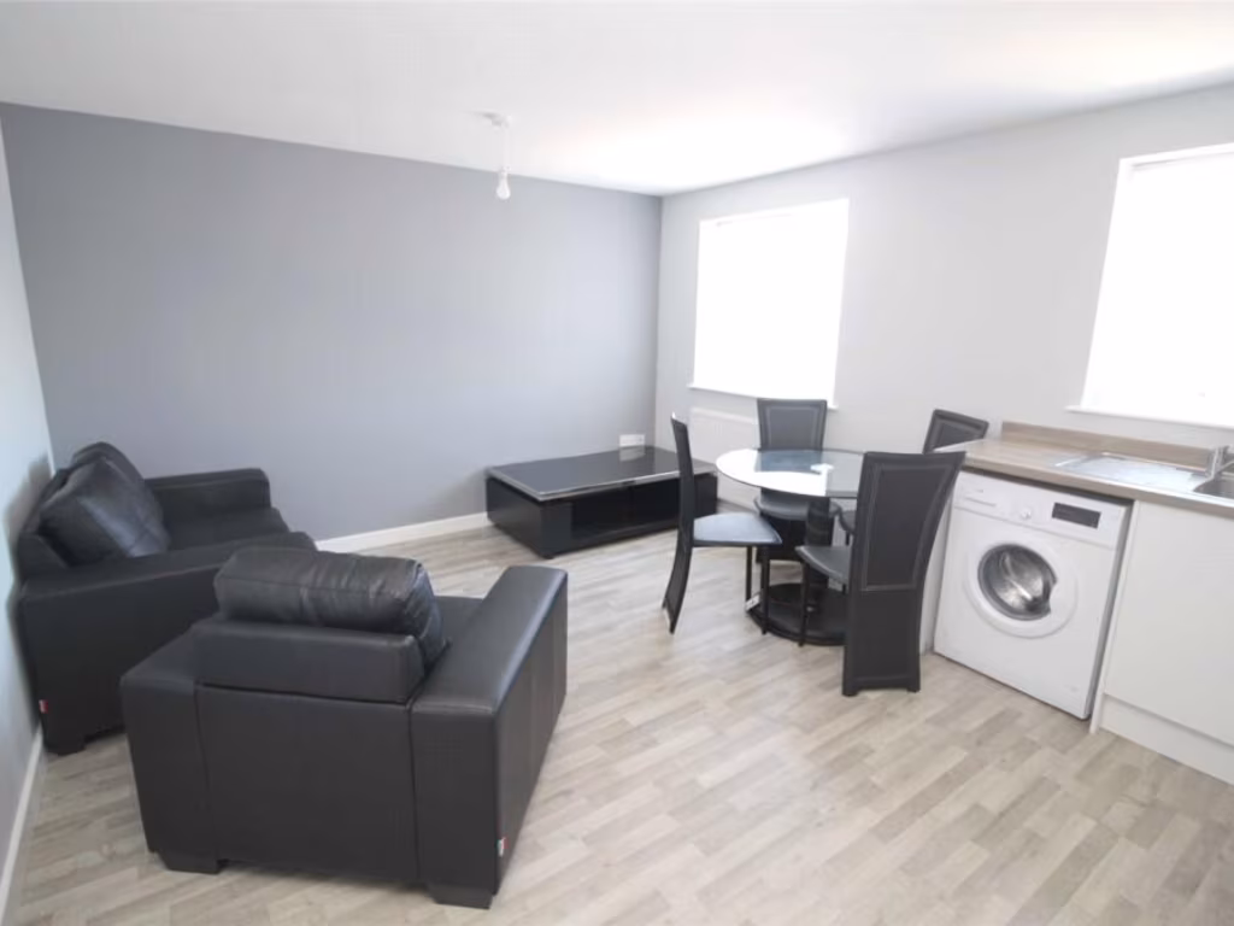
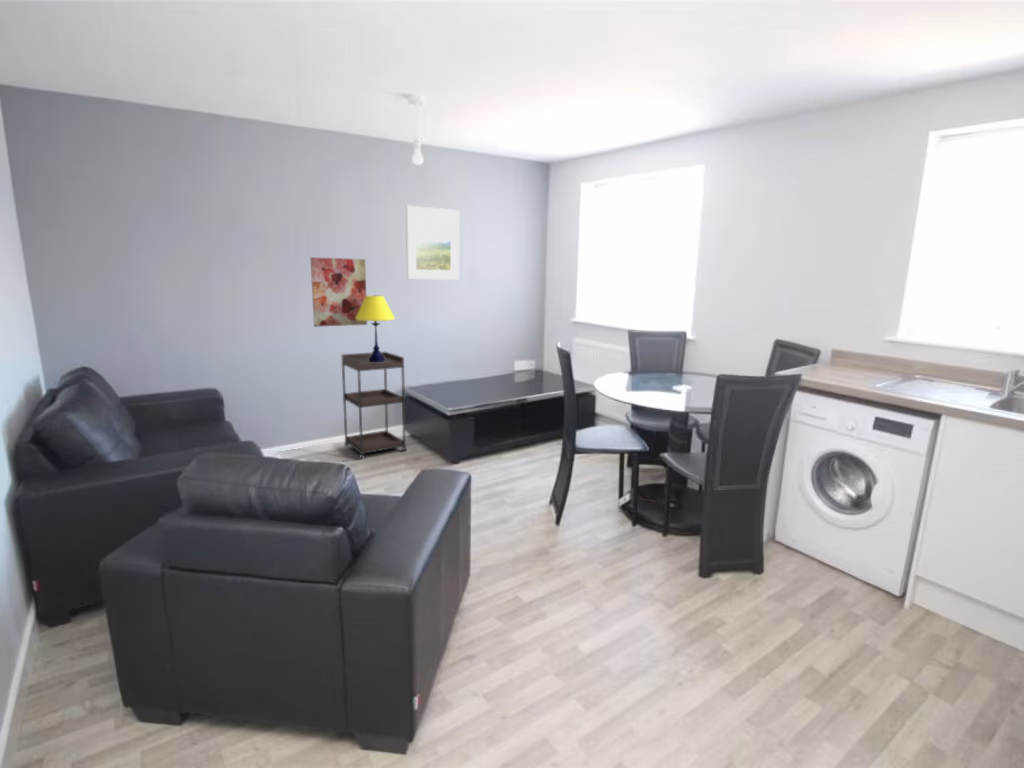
+ table lamp (375, 328)
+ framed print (433, 244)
+ wall art (339, 292)
+ shelving unit (373, 402)
